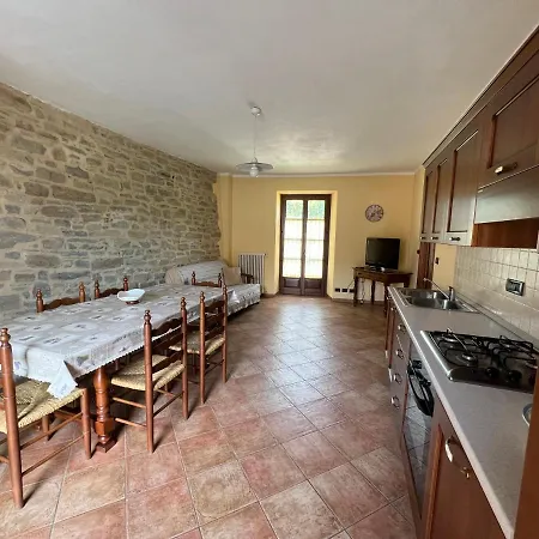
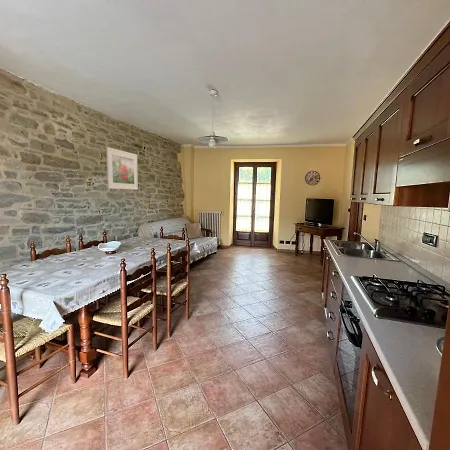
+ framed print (123, 170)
